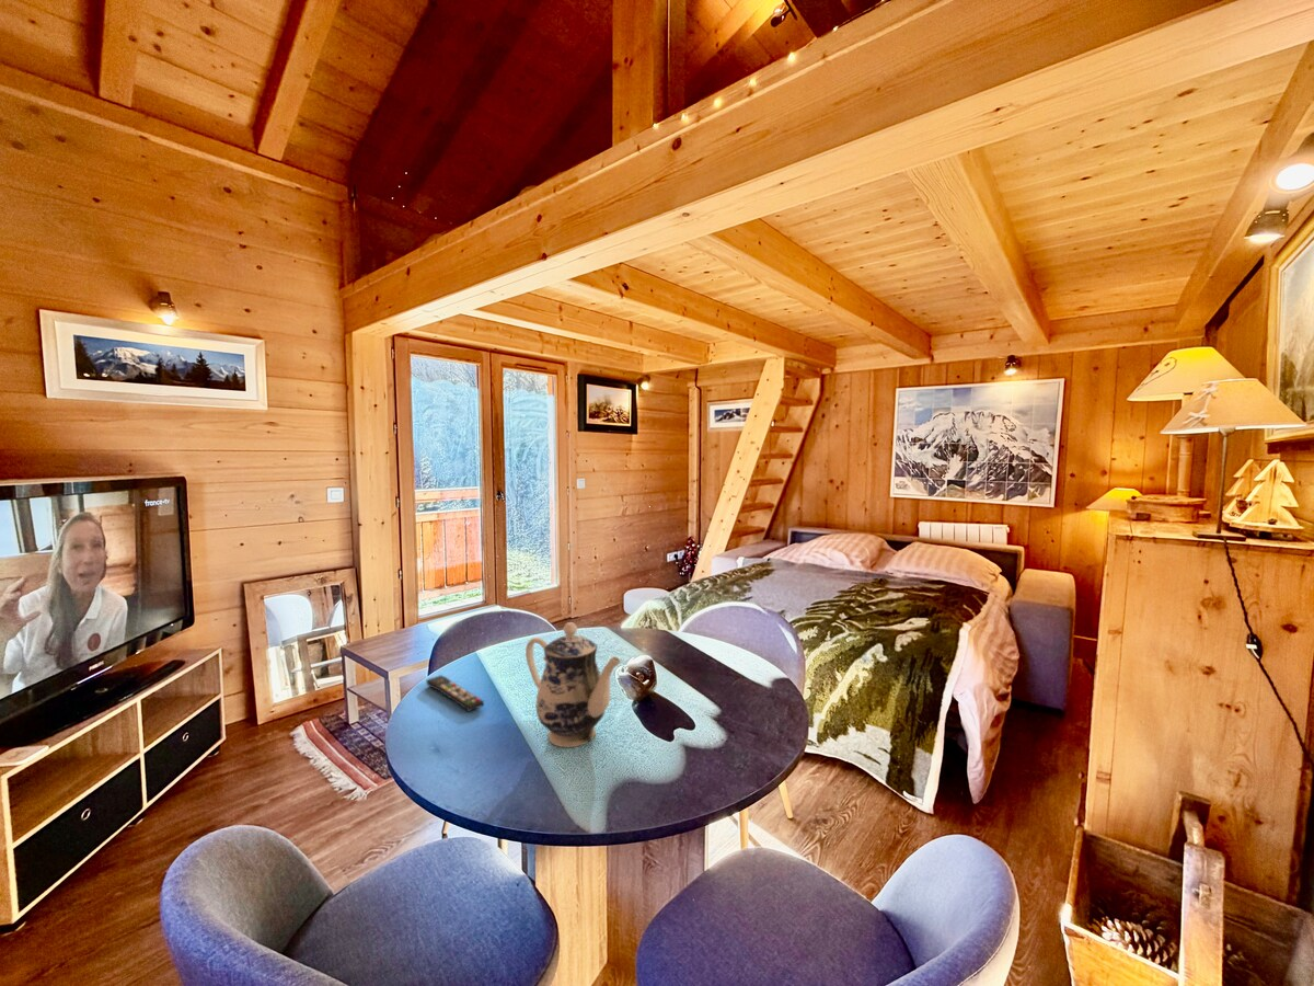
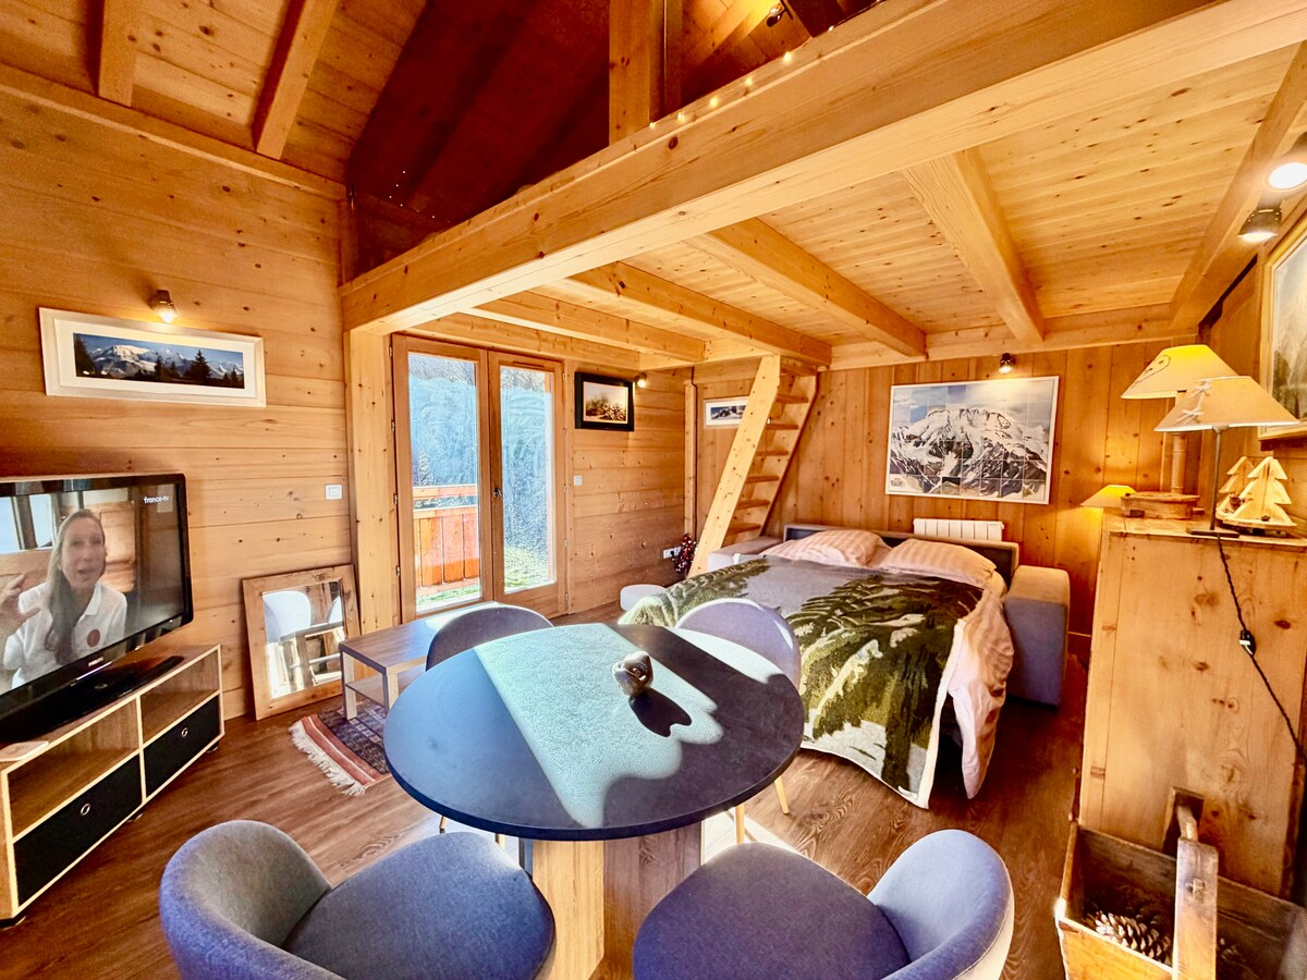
- remote control (453, 691)
- teapot (570, 679)
